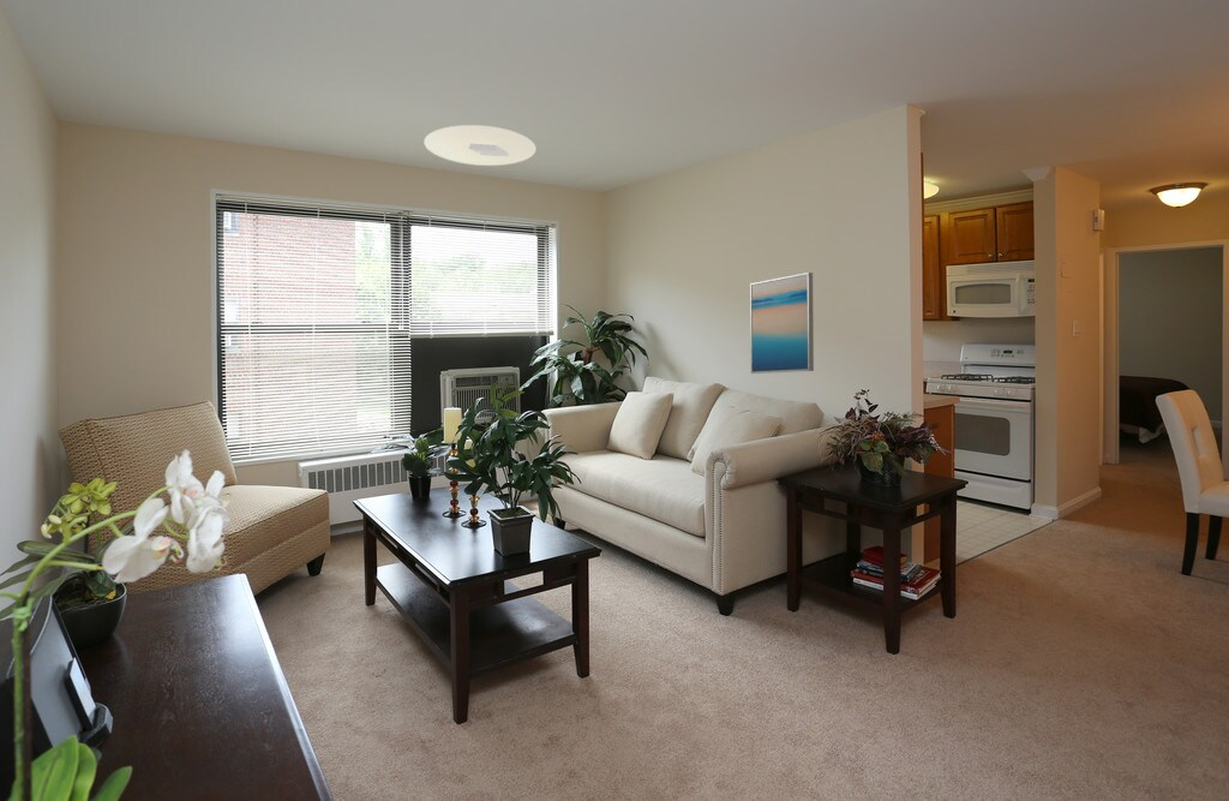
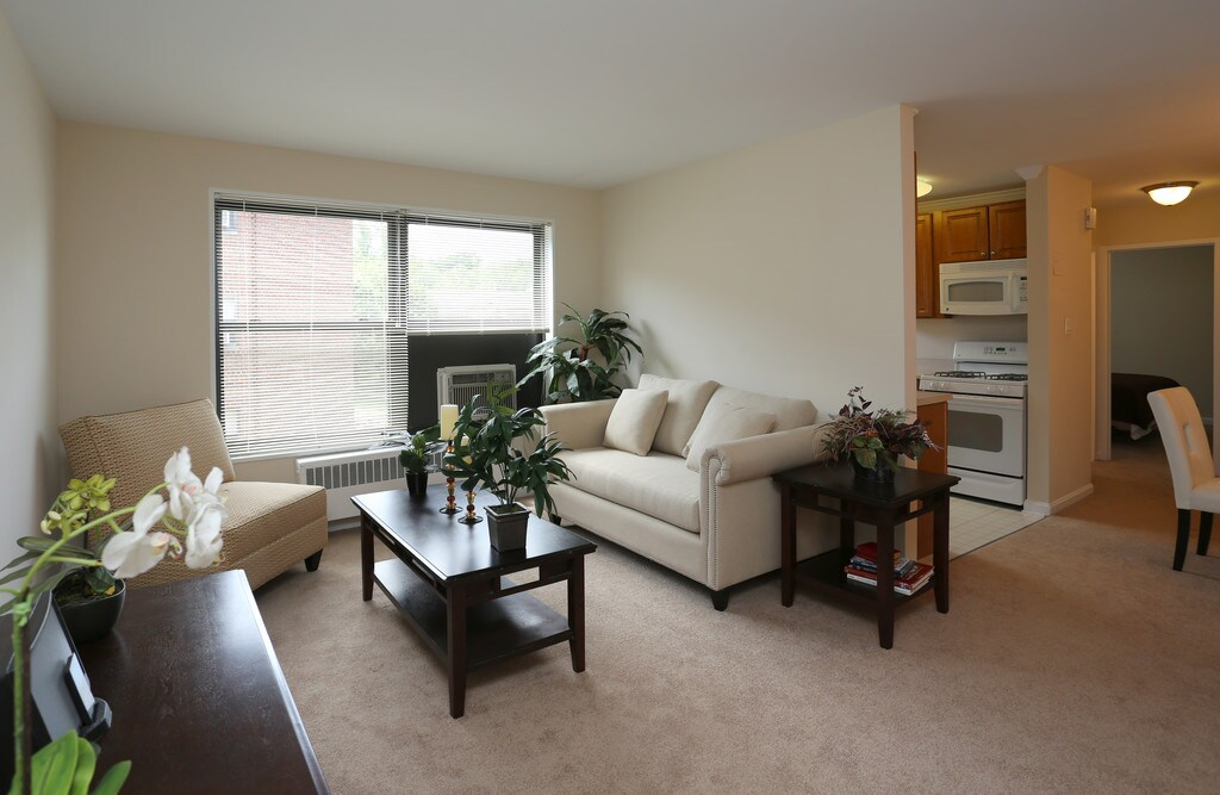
- ceiling light (480, 142)
- wall art (780, 324)
